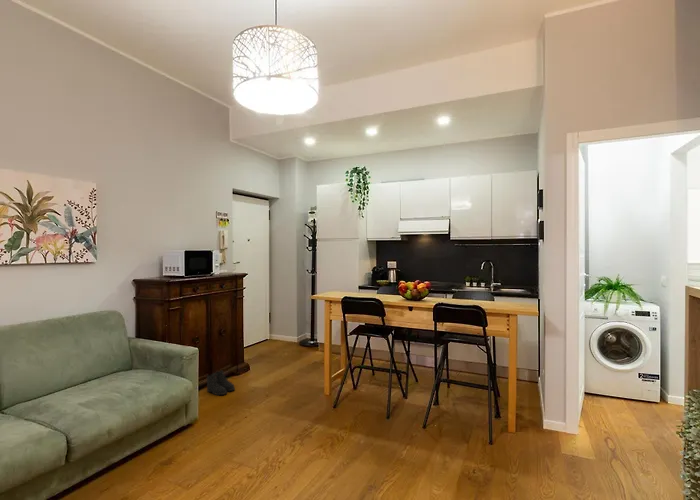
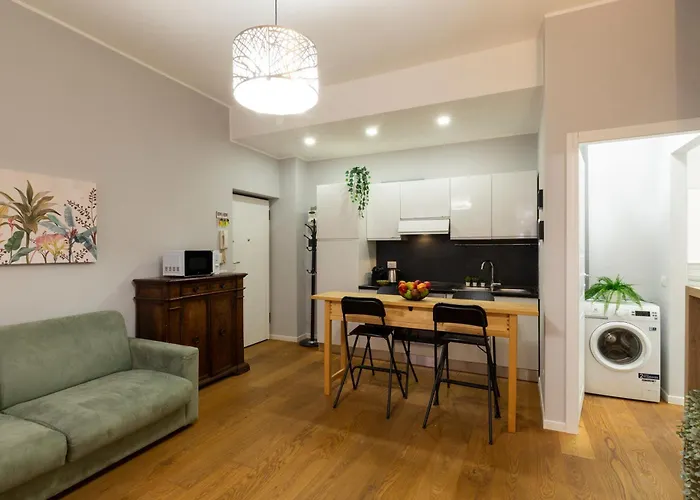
- boots (220, 381)
